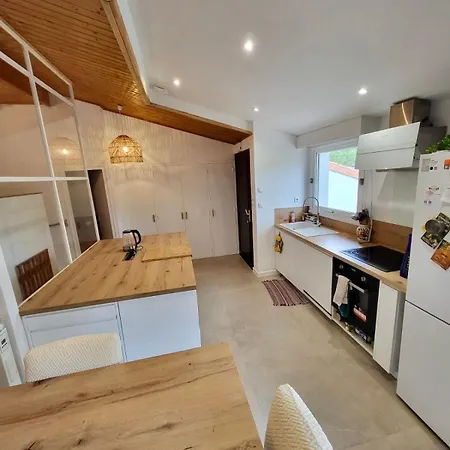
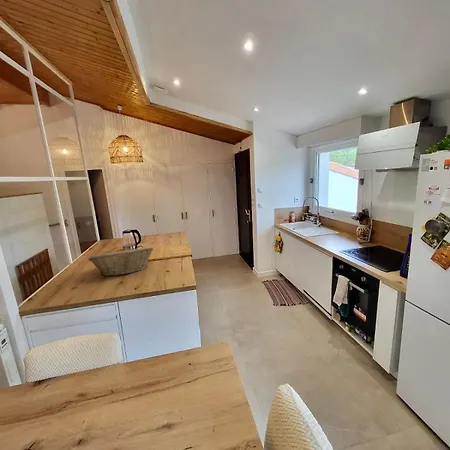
+ fruit basket (122, 258)
